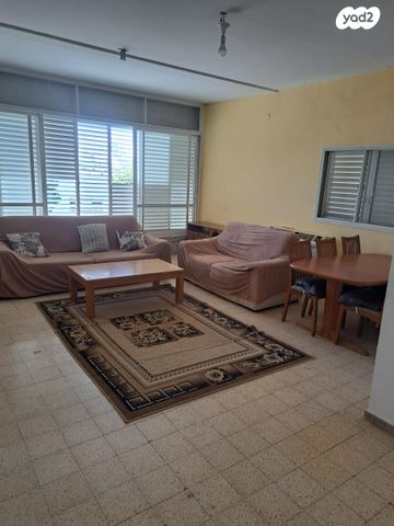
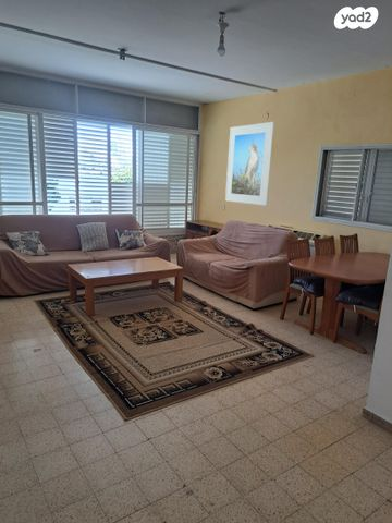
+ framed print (247, 165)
